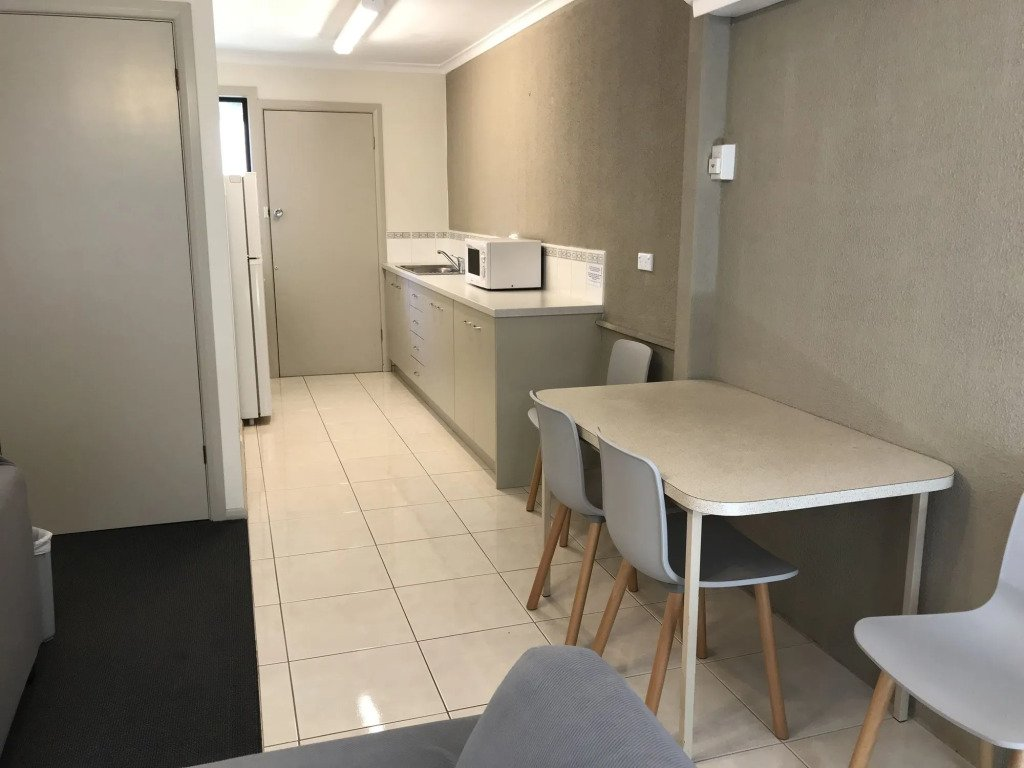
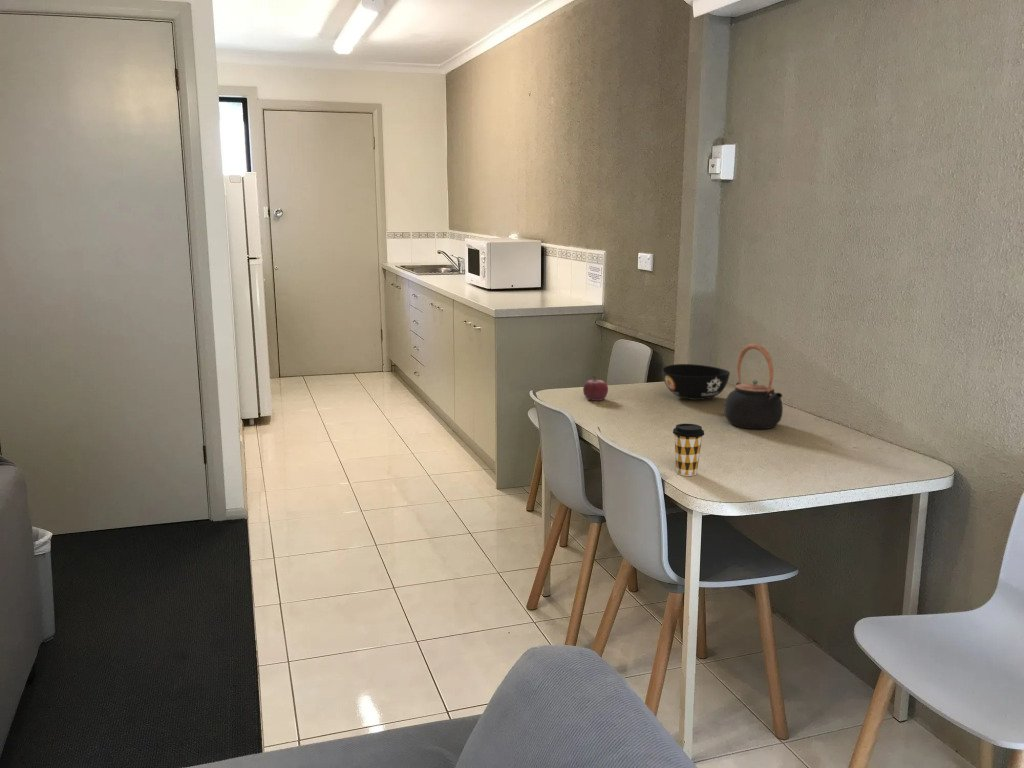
+ coffee cup (687, 449)
+ teapot (758, 385)
+ fruit (595, 387)
+ bowl (695, 383)
